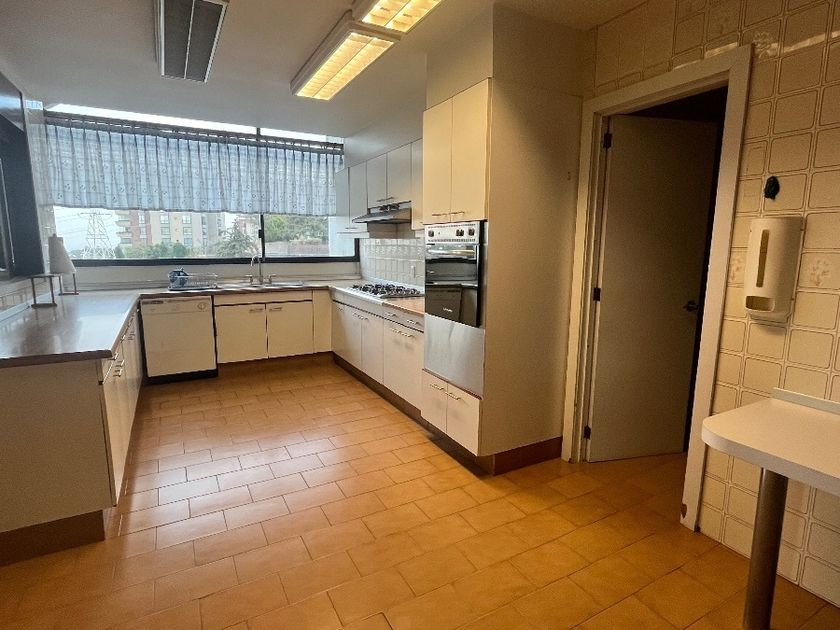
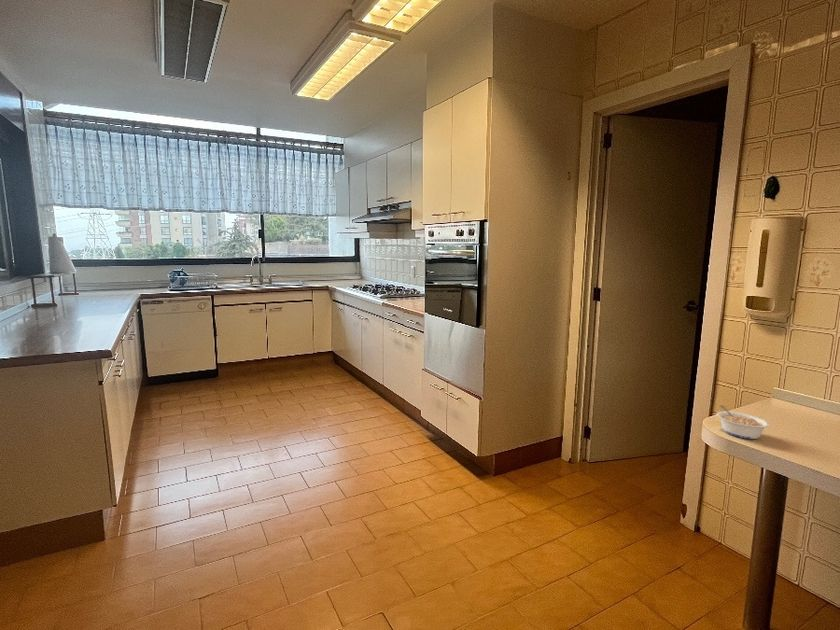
+ legume (739, 423)
